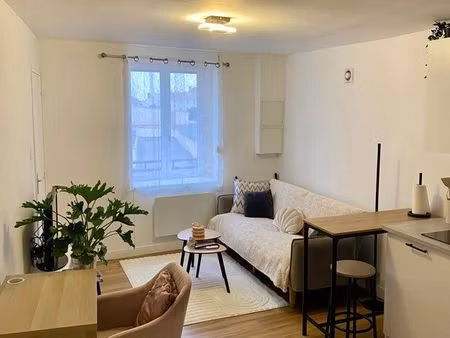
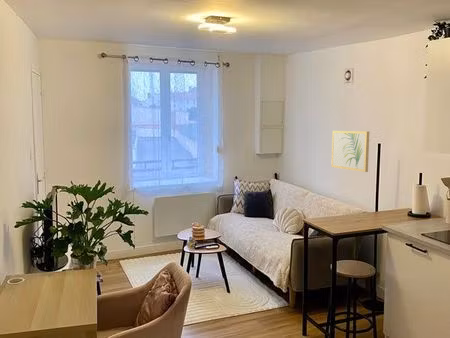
+ wall art (349, 150)
